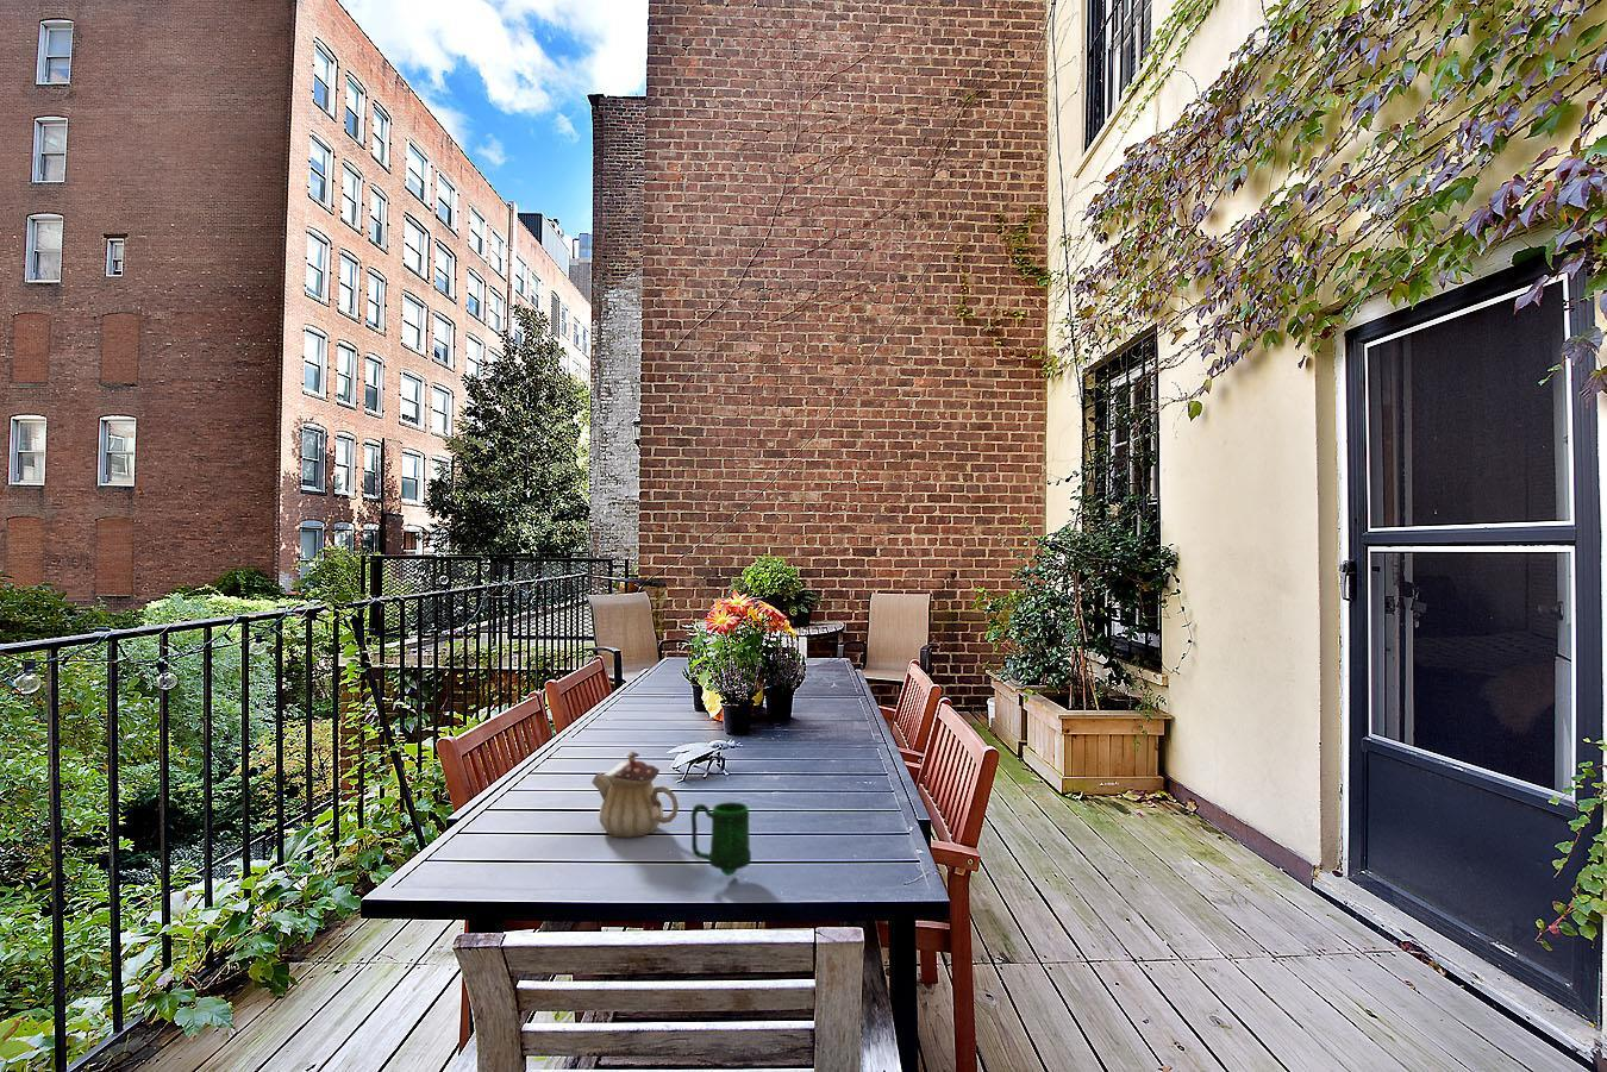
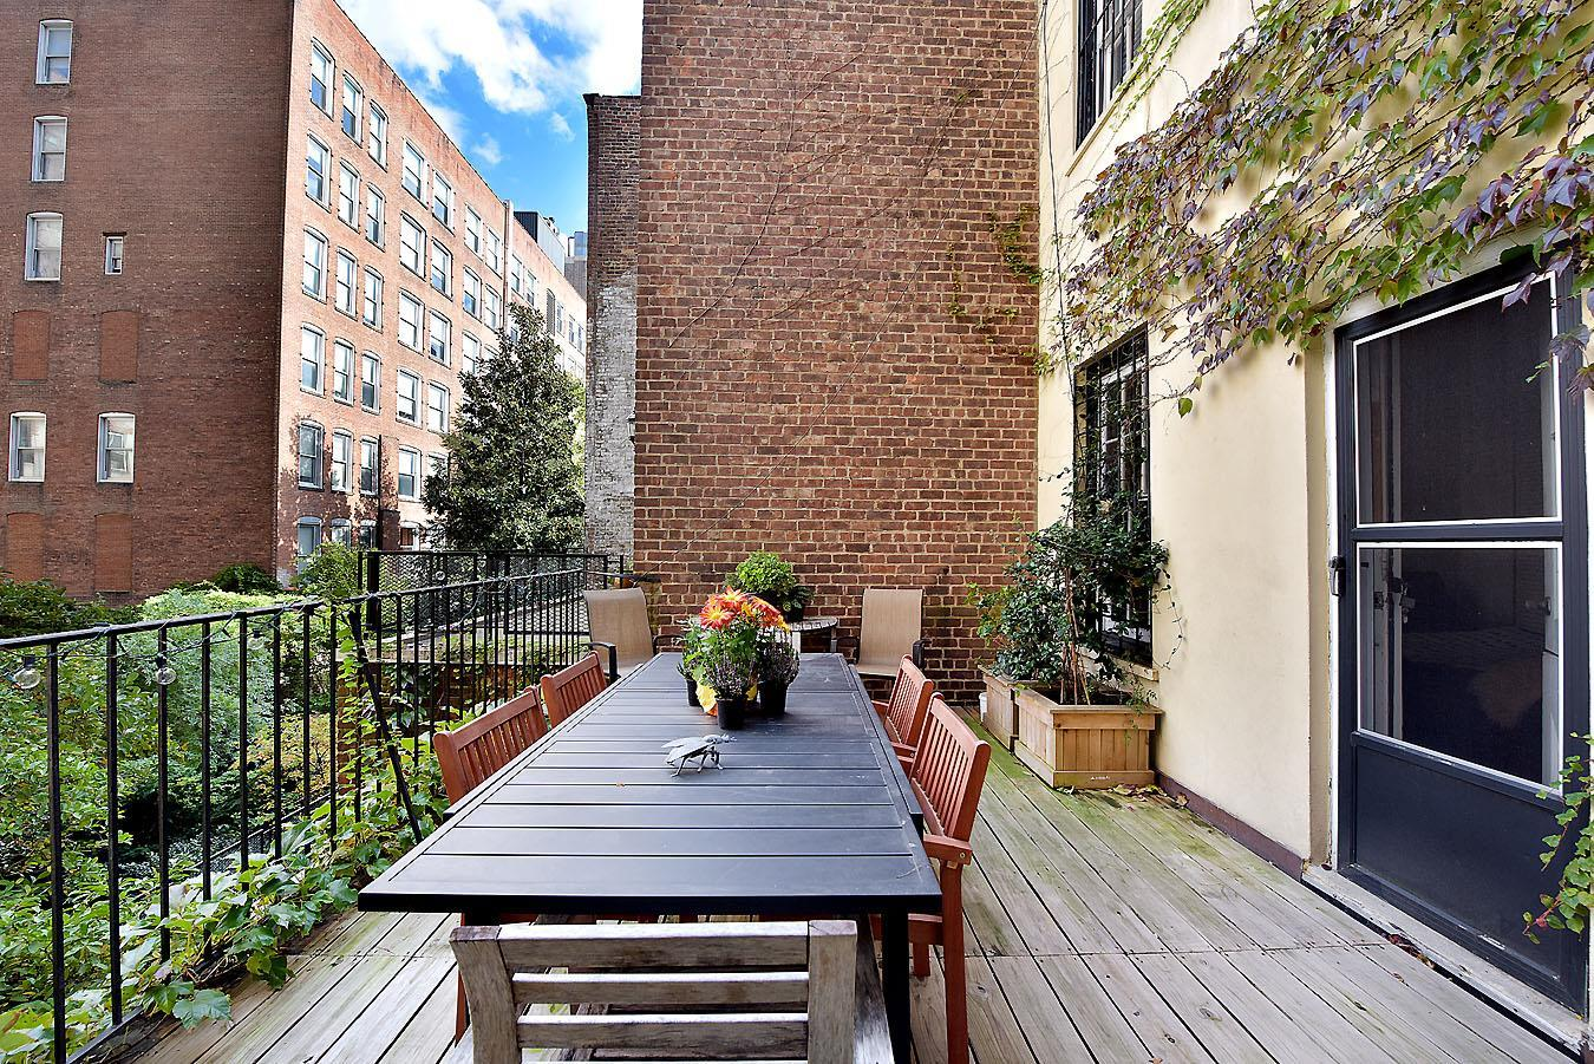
- mug (720, 840)
- teapot (634, 790)
